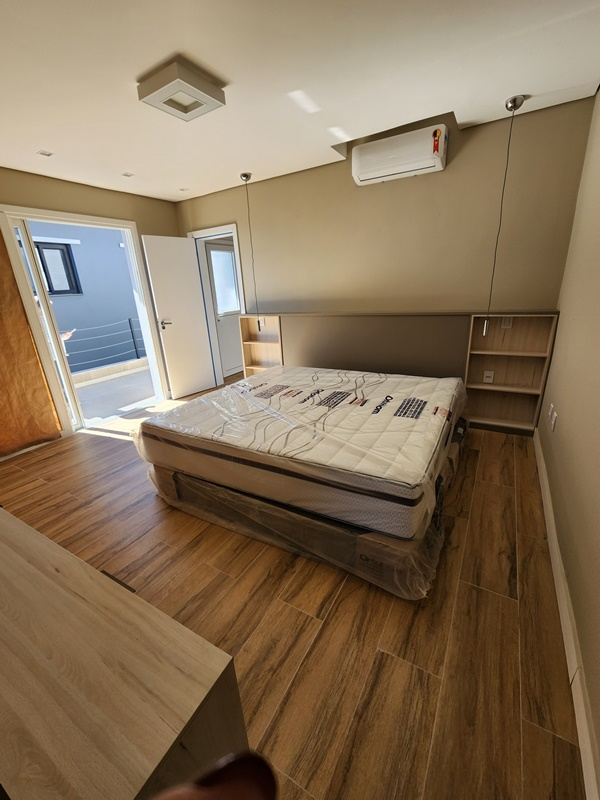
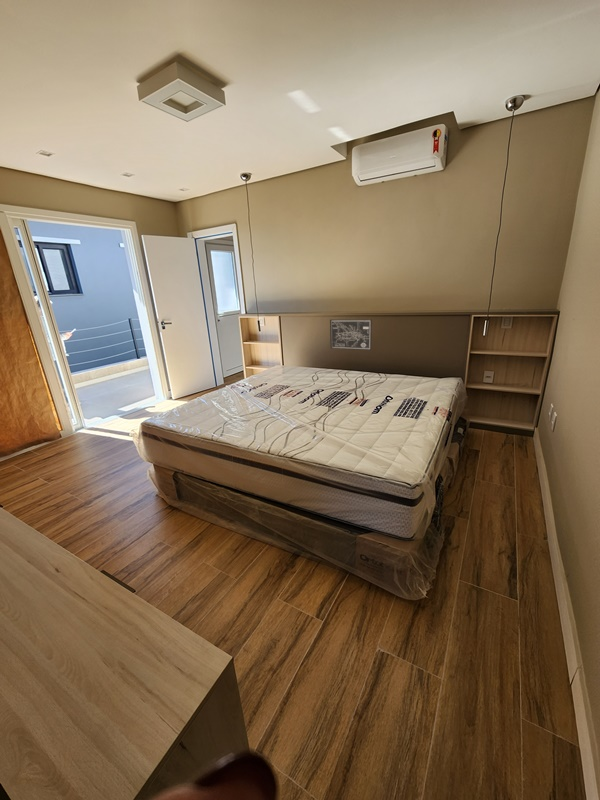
+ wall art (350, 334)
